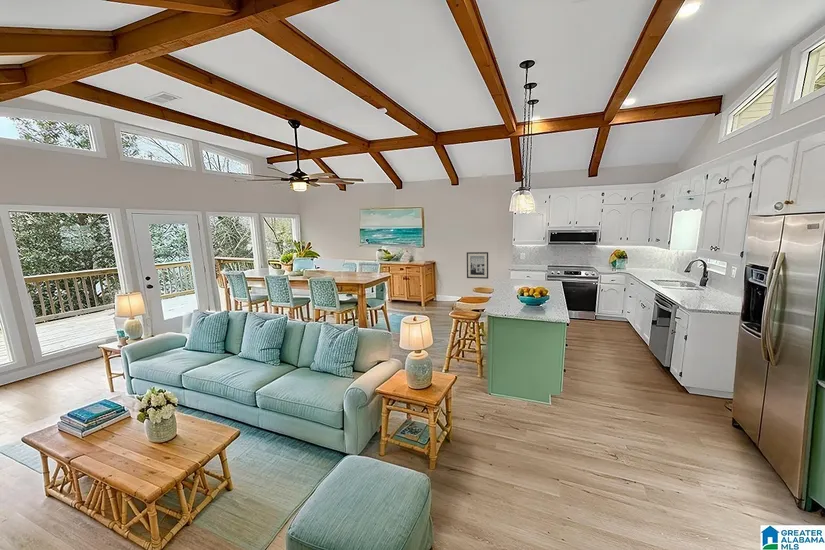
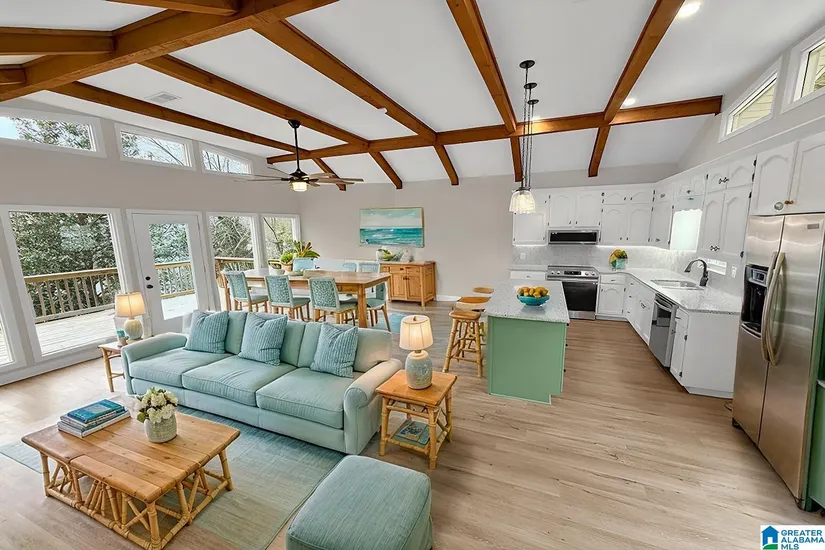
- wall art (477, 265)
